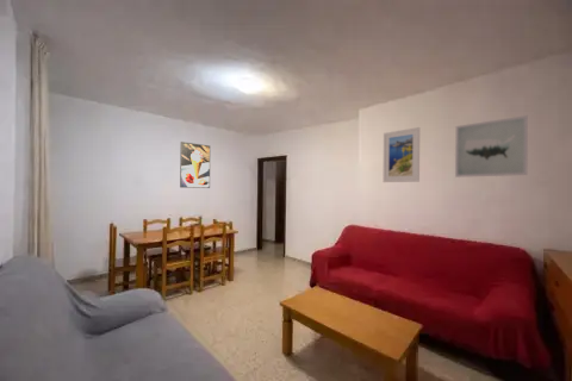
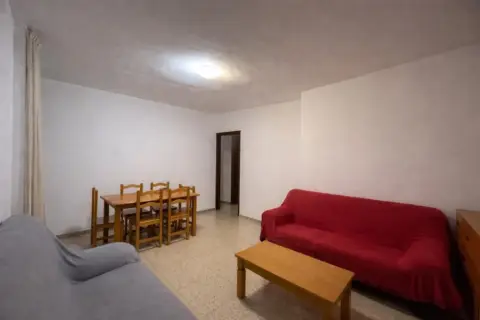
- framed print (400, 156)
- wall art (489, 149)
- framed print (195, 165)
